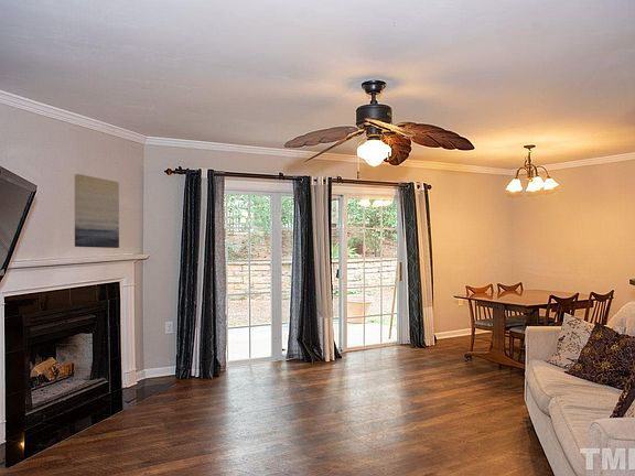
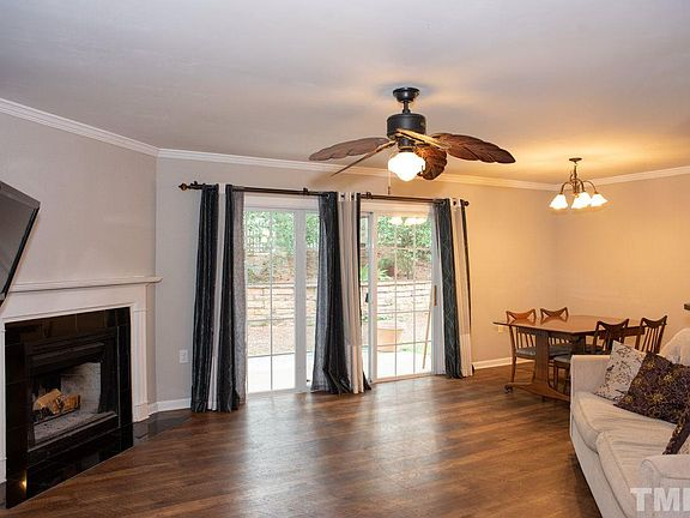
- wall art (97, 213)
